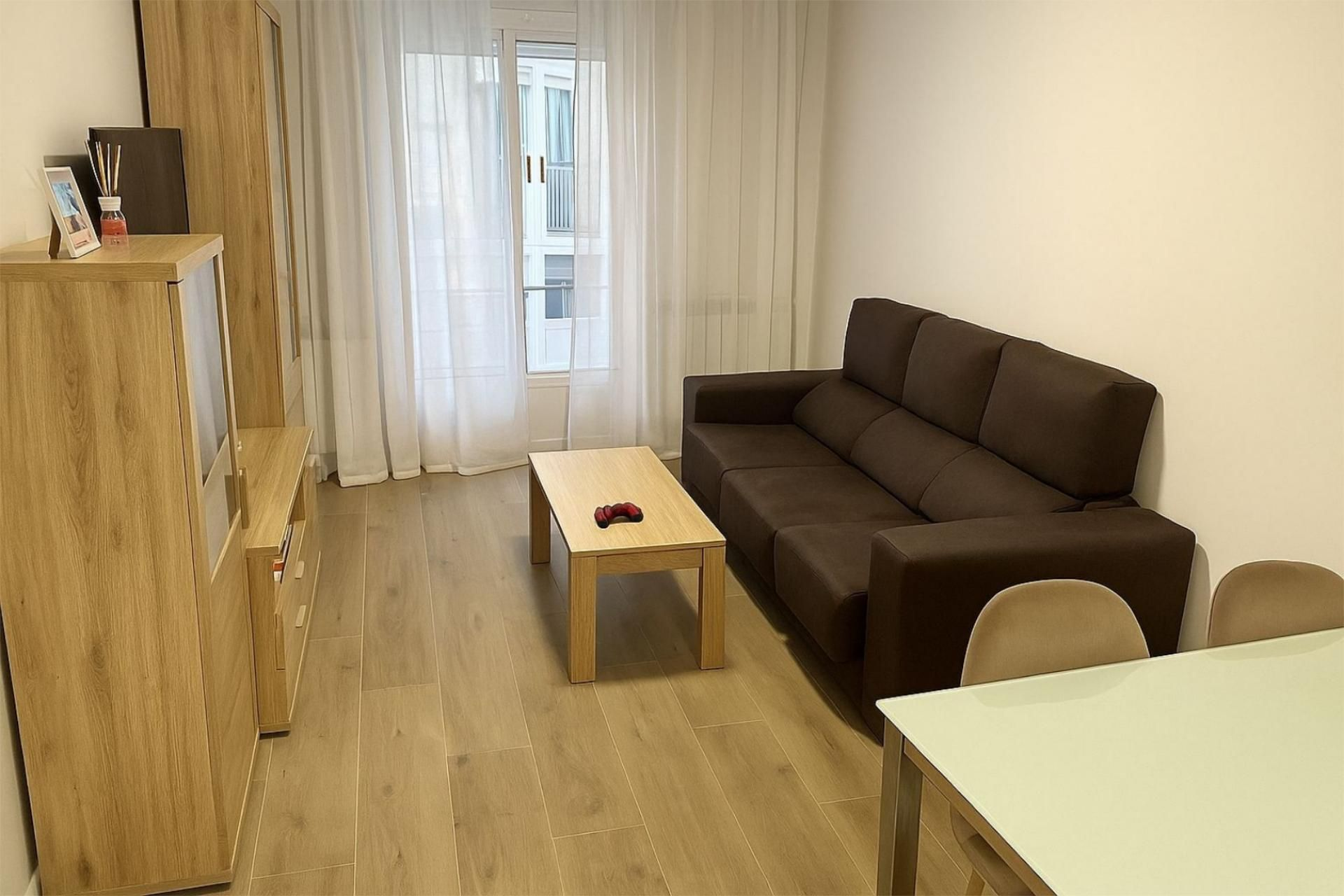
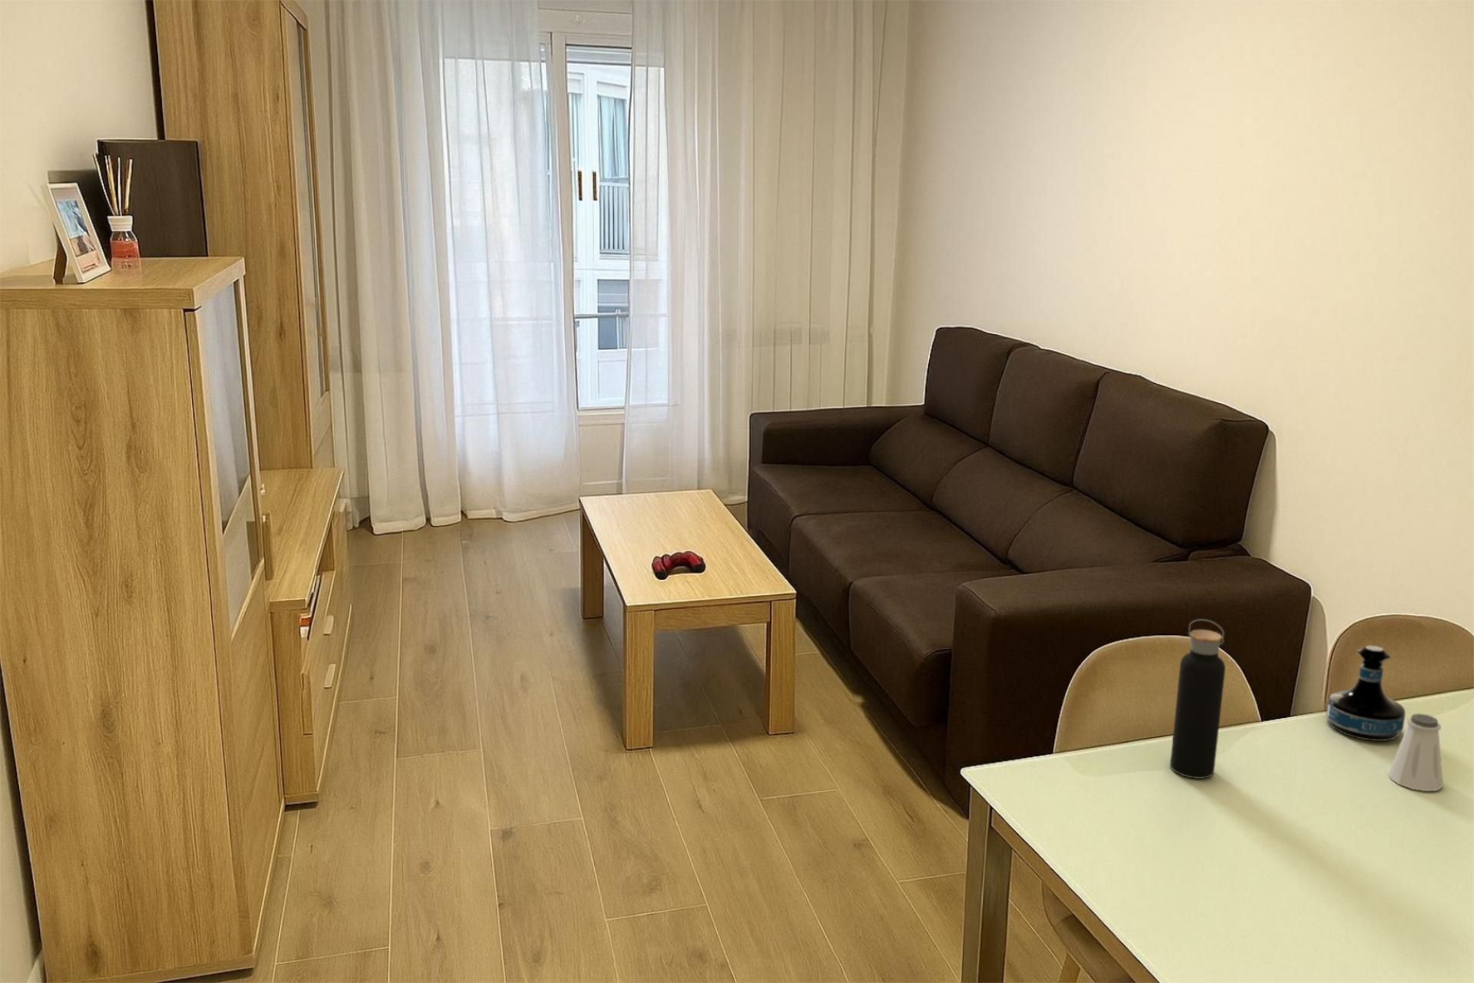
+ tequila bottle (1369, 688)
+ water bottle (1199, 696)
+ saltshaker (1419, 748)
